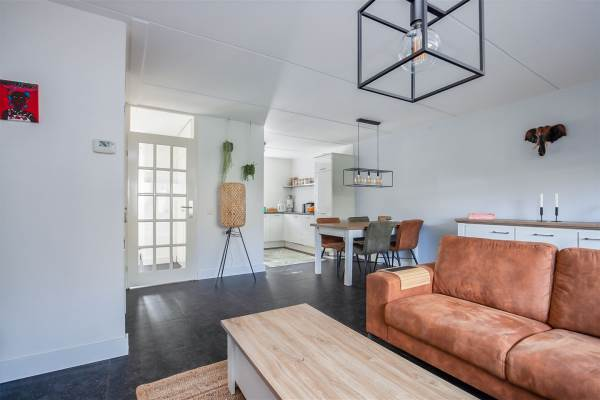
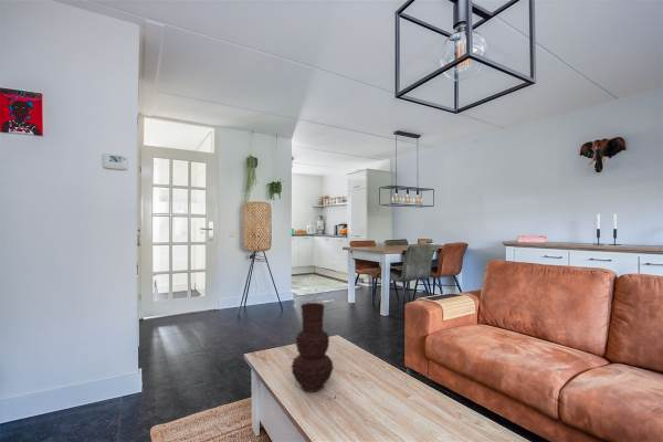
+ vase (312, 346)
